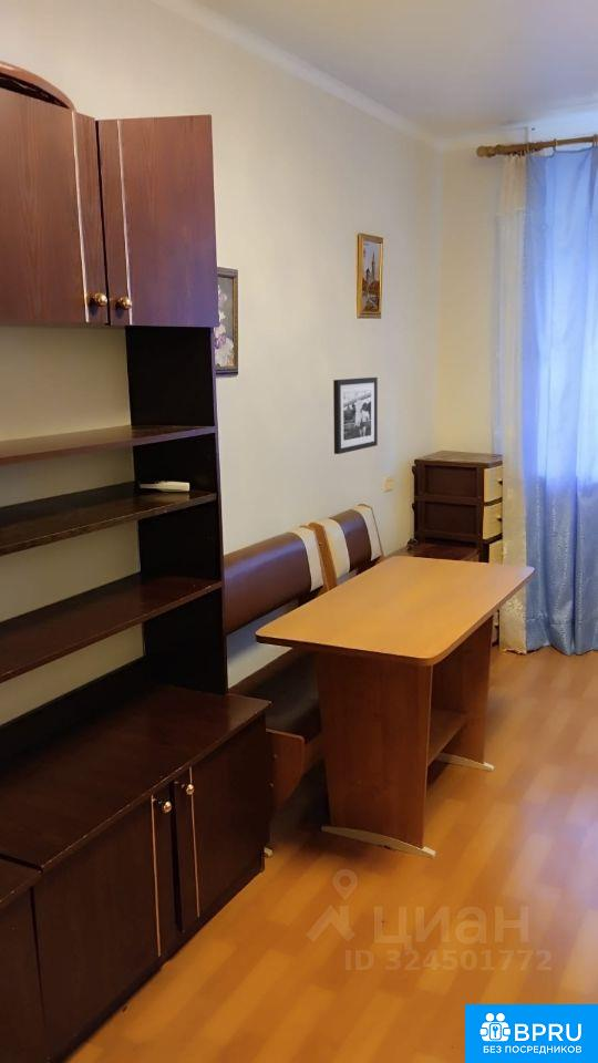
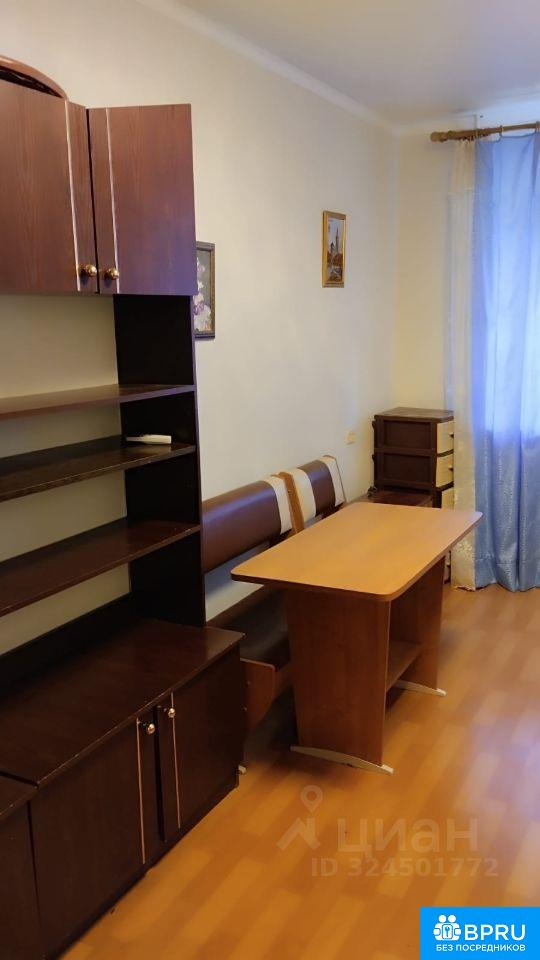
- picture frame (355, 414)
